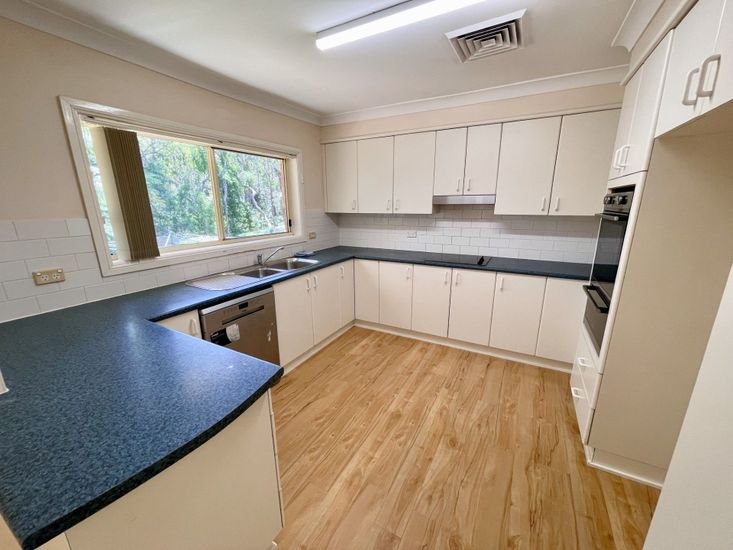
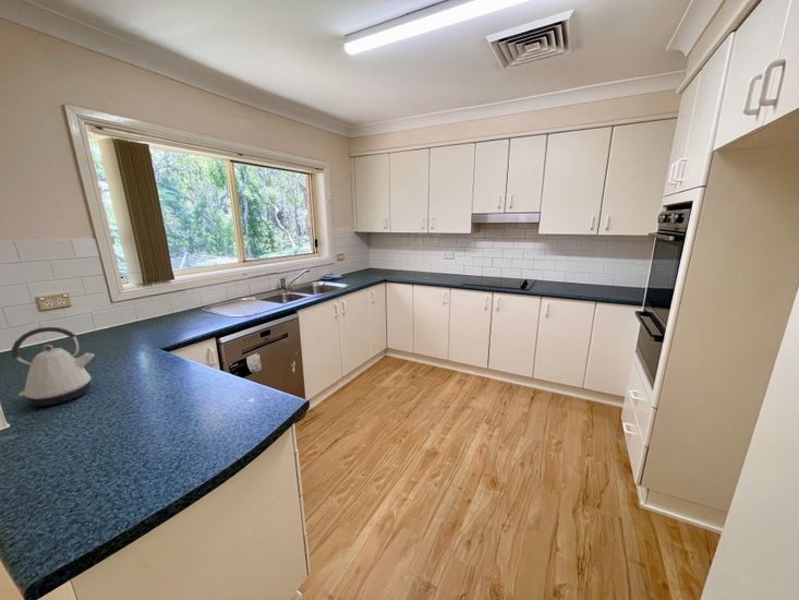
+ kettle (55, 362)
